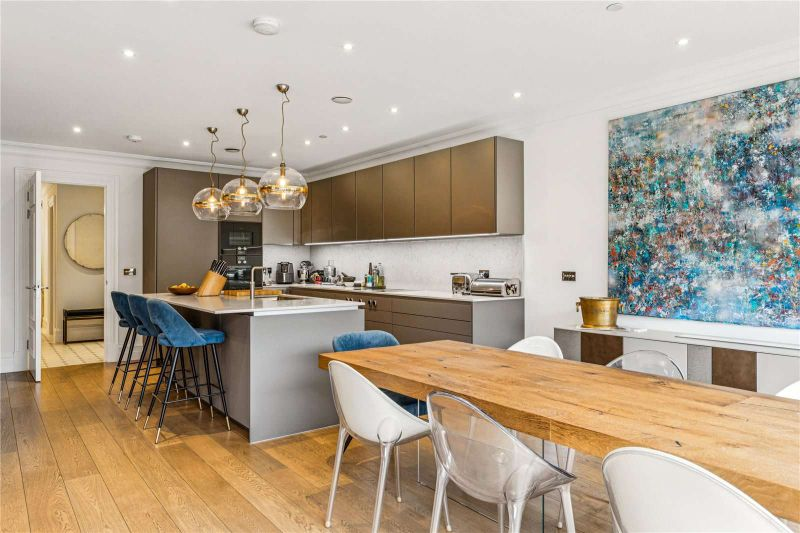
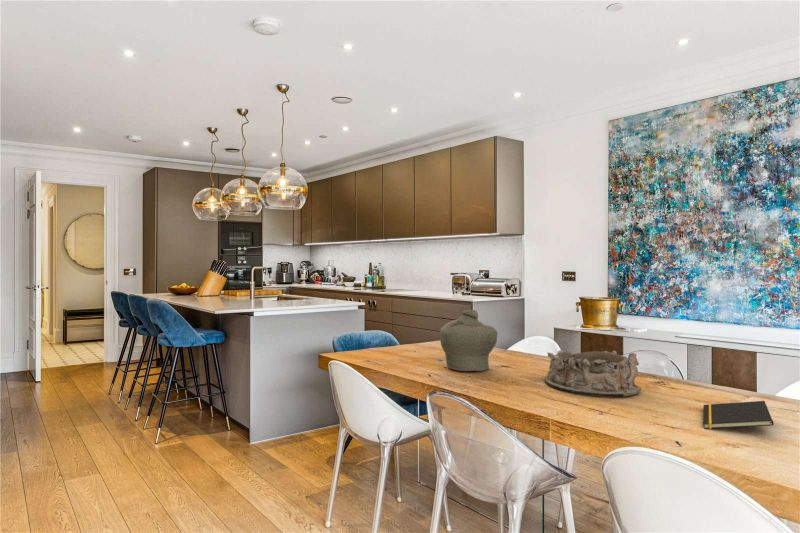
+ jar (468, 339)
+ notepad (735, 414)
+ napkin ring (590, 369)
